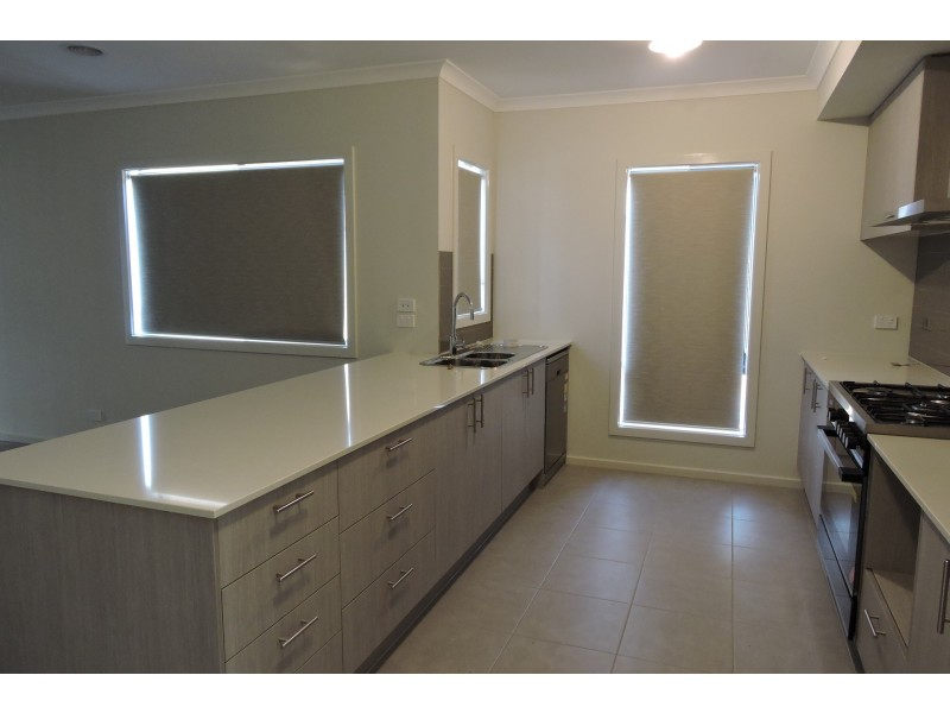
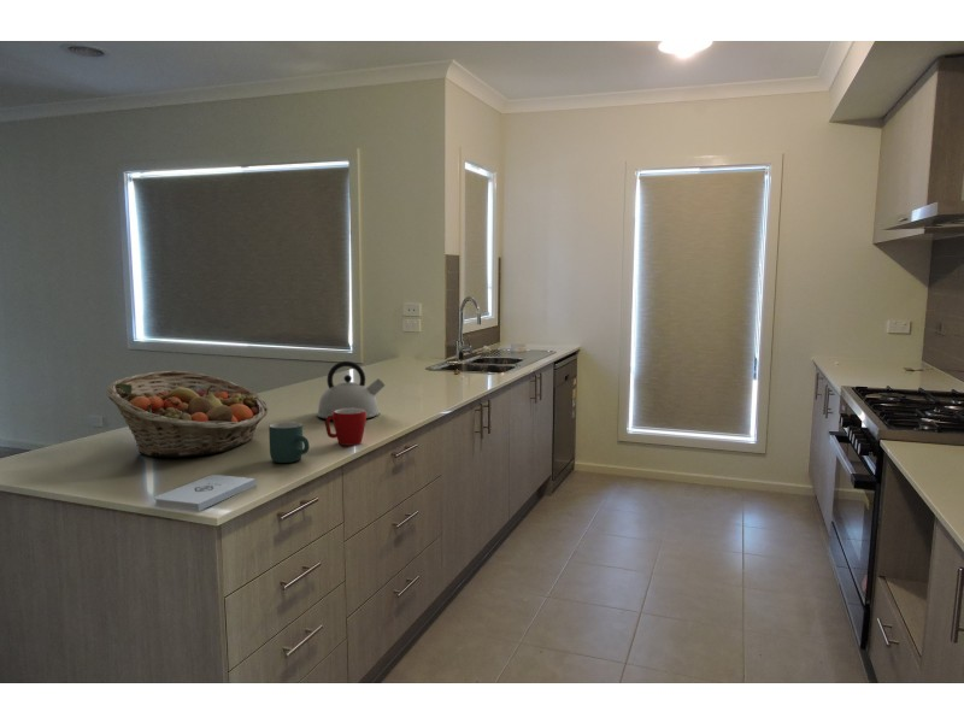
+ mug (345, 427)
+ fruit basket (192, 410)
+ notepad (206, 490)
+ mug (292, 442)
+ kettle (351, 387)
